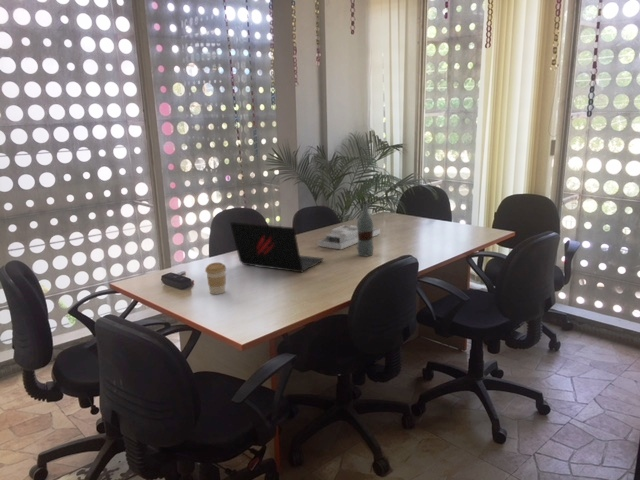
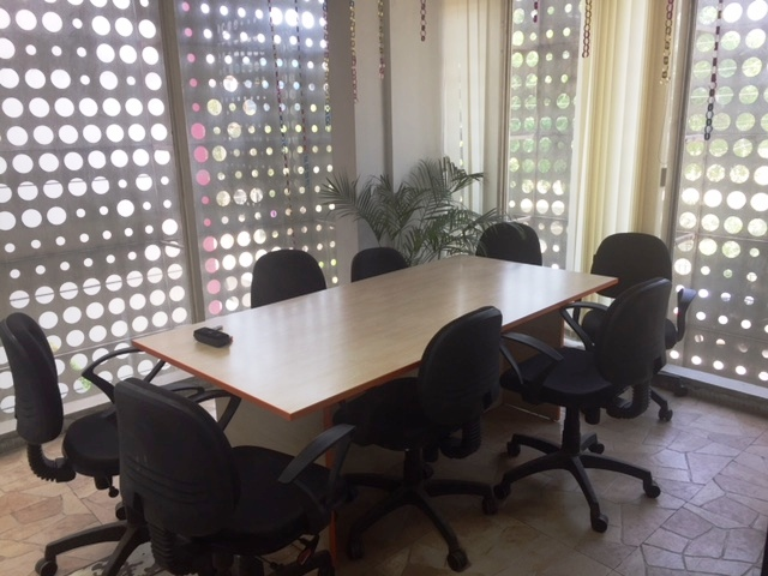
- bottle (365, 228)
- coffee cup (216, 278)
- desk organizer (350, 233)
- laptop (278, 242)
